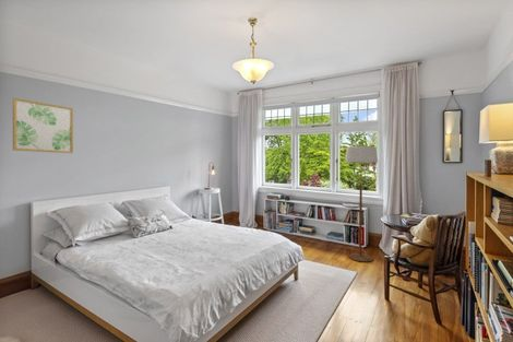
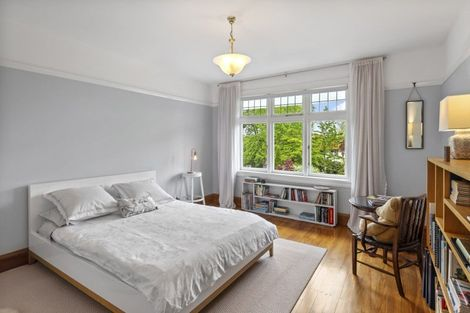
- wall art (45, 127)
- floor lamp (360, 199)
